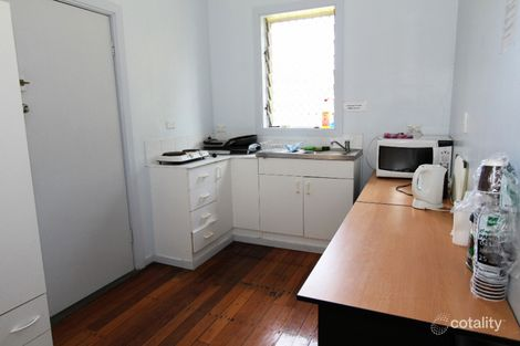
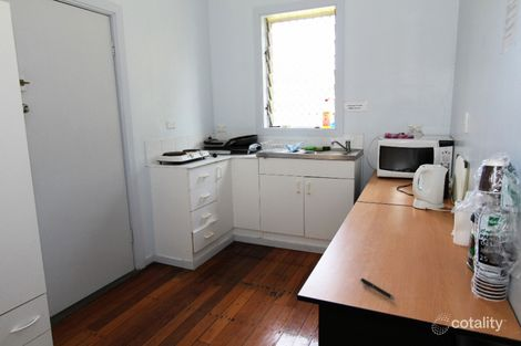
+ pen (377, 289)
